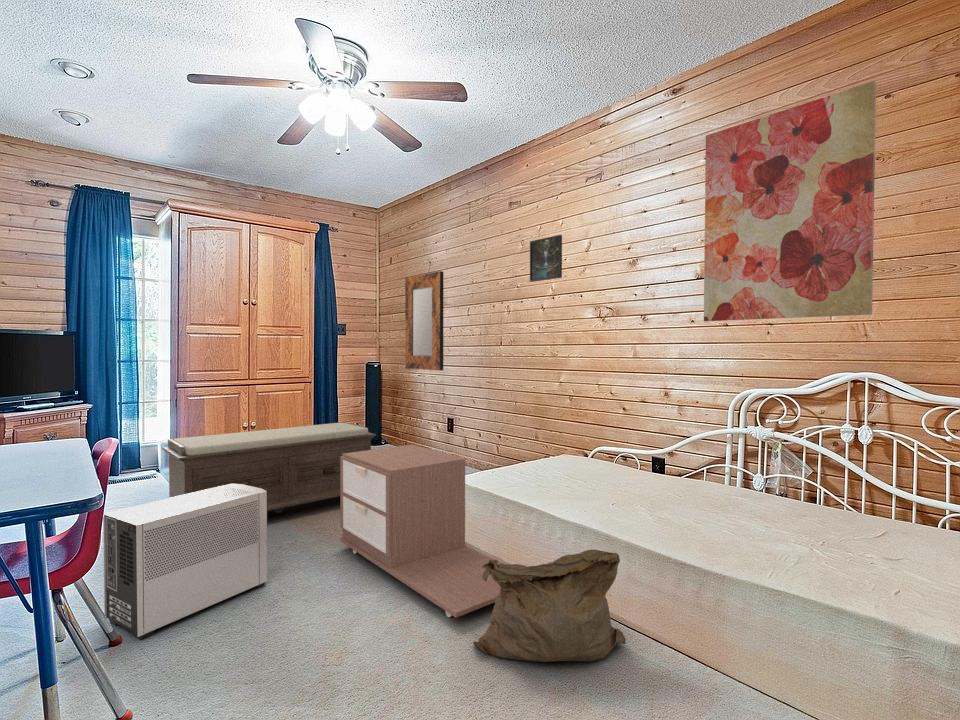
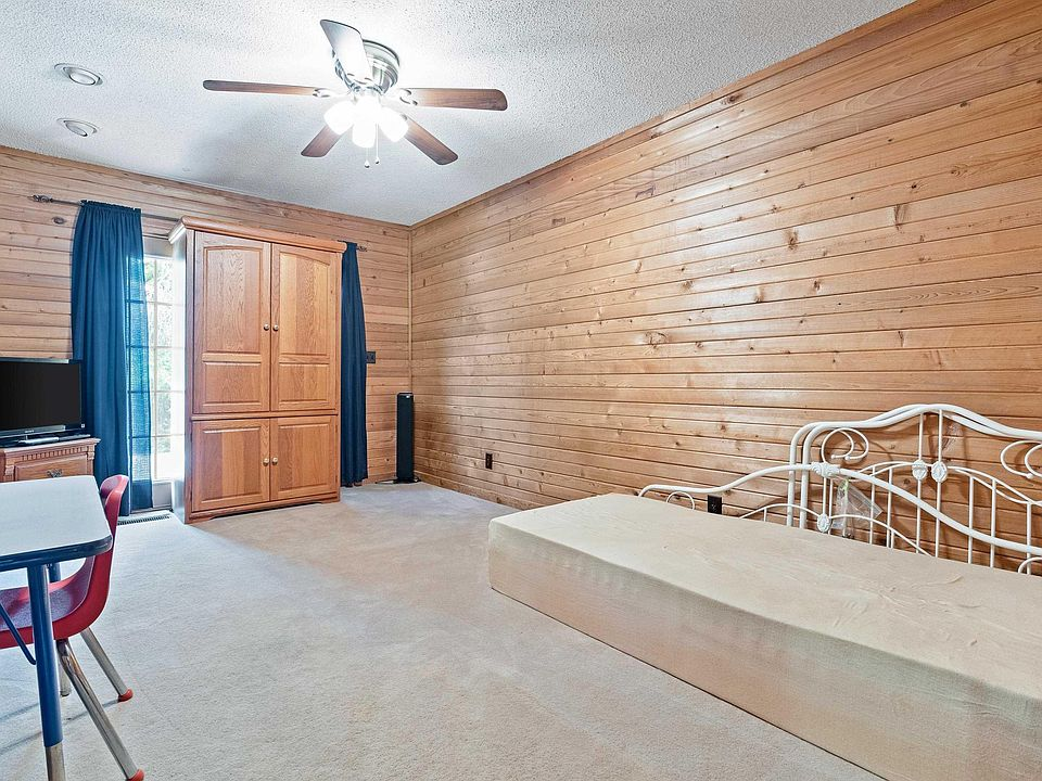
- bag (551, 600)
- side table (427, 517)
- home mirror (423, 322)
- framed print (545, 259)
- wall art (780, 215)
- air purifier (193, 551)
- bench (277, 472)
